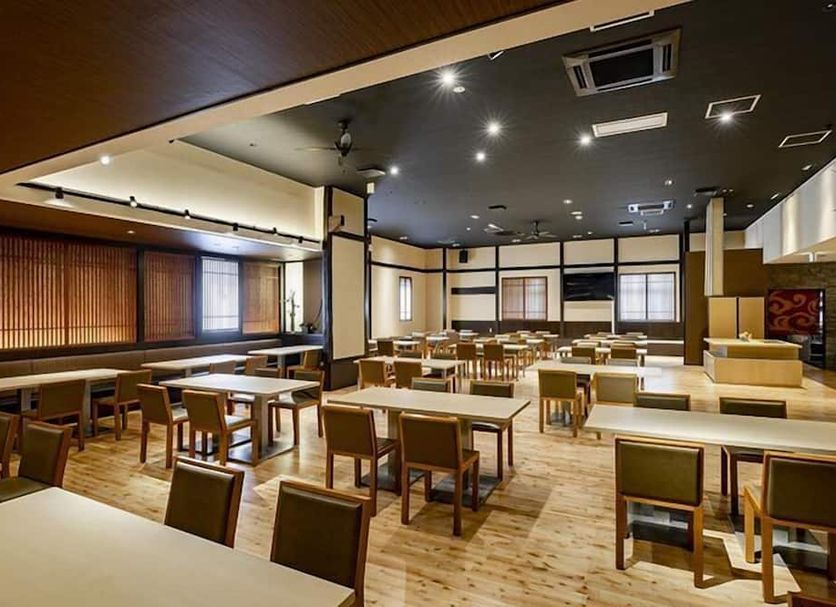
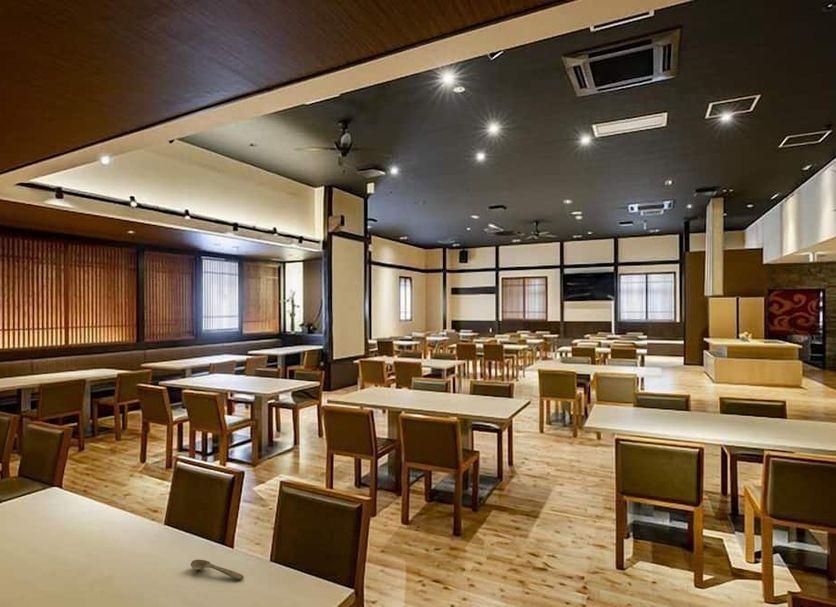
+ spoon (217, 569)
